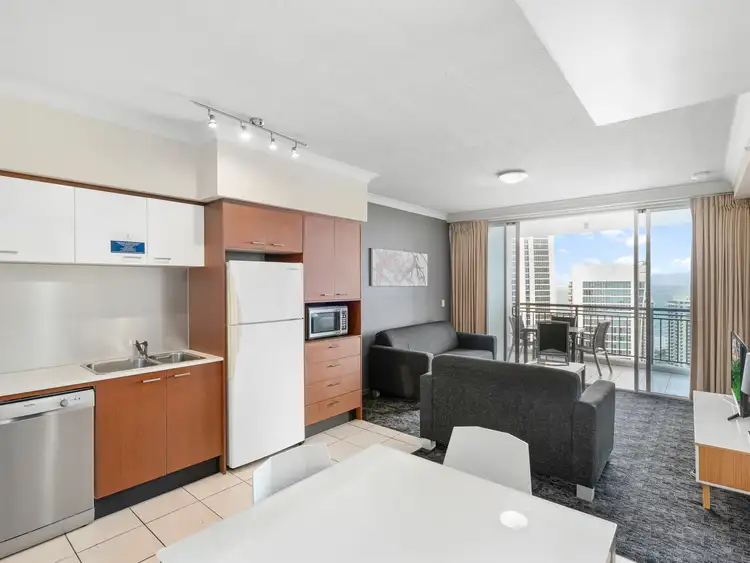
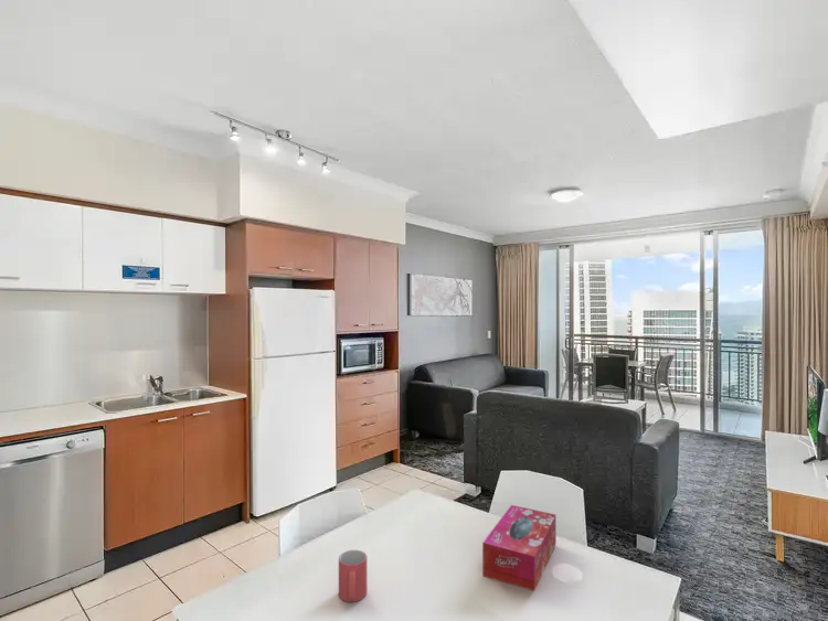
+ tissue box (521, 543)
+ mug (352, 579)
